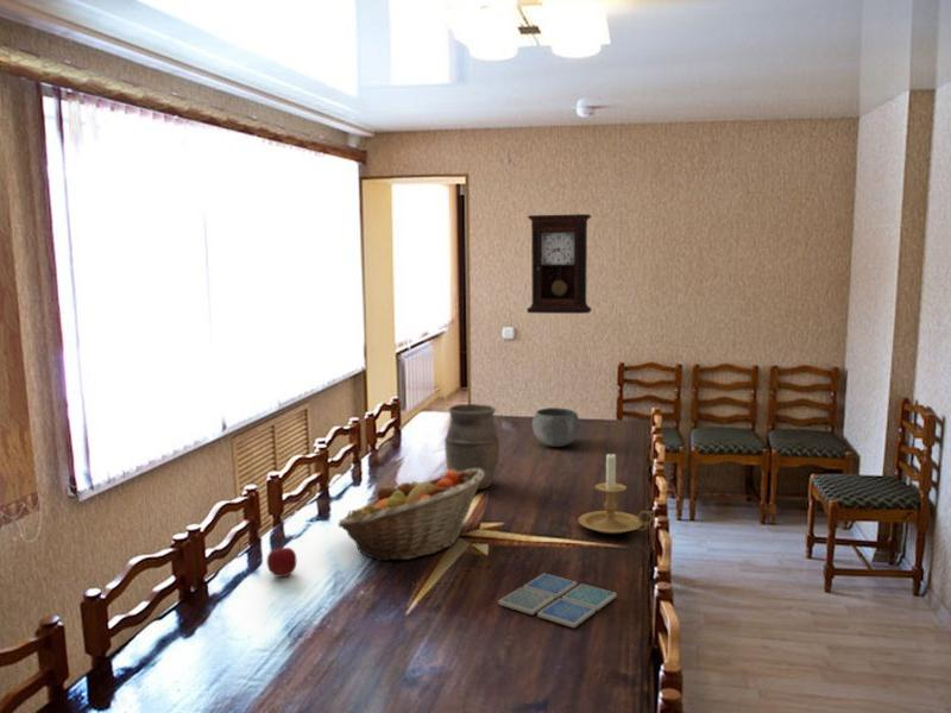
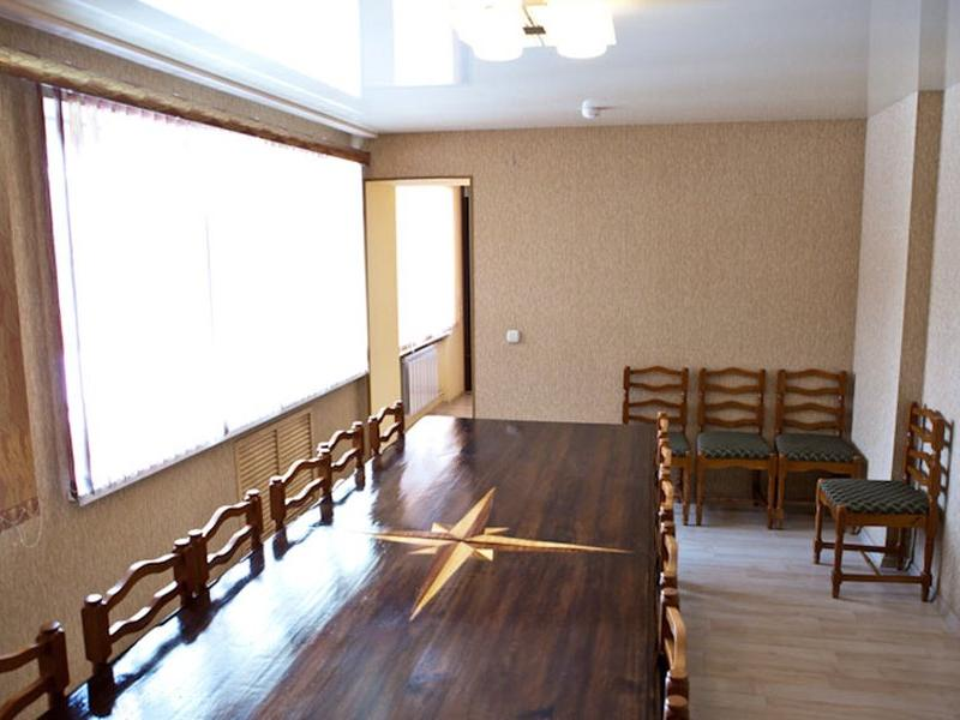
- drink coaster (558, 599)
- fruit basket (414, 507)
- pendulum clock (559, 264)
- vase (472, 447)
- apple (281, 561)
- bowl (555, 428)
- candle holder (610, 490)
